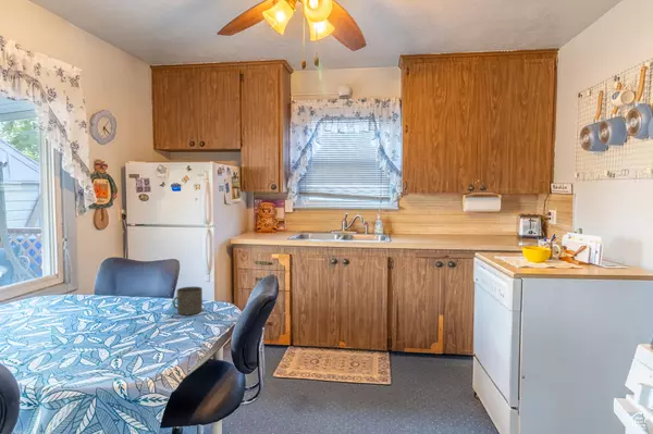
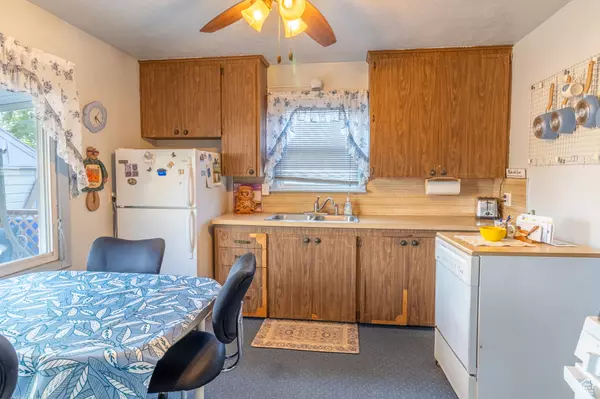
- mug (186, 300)
